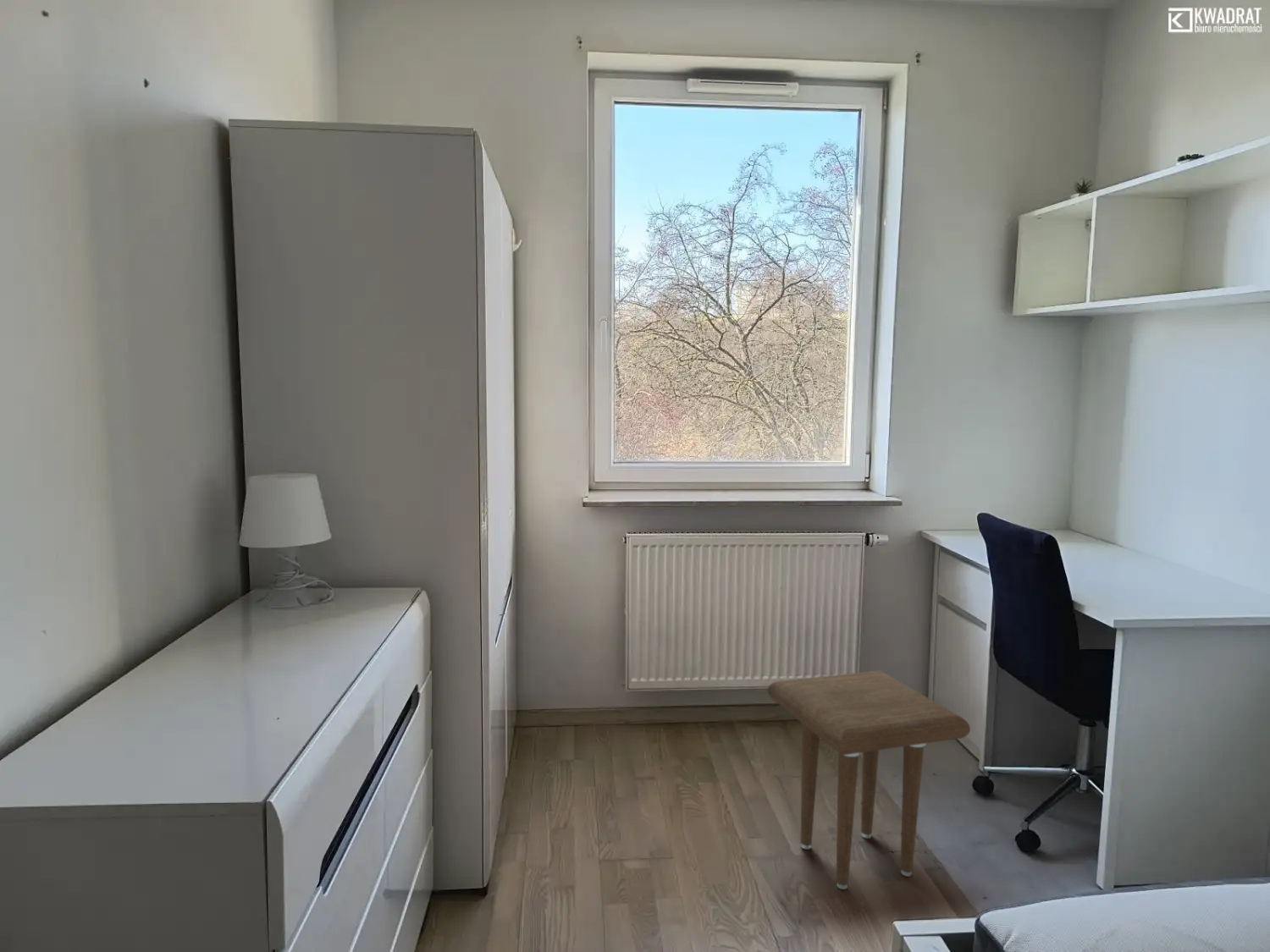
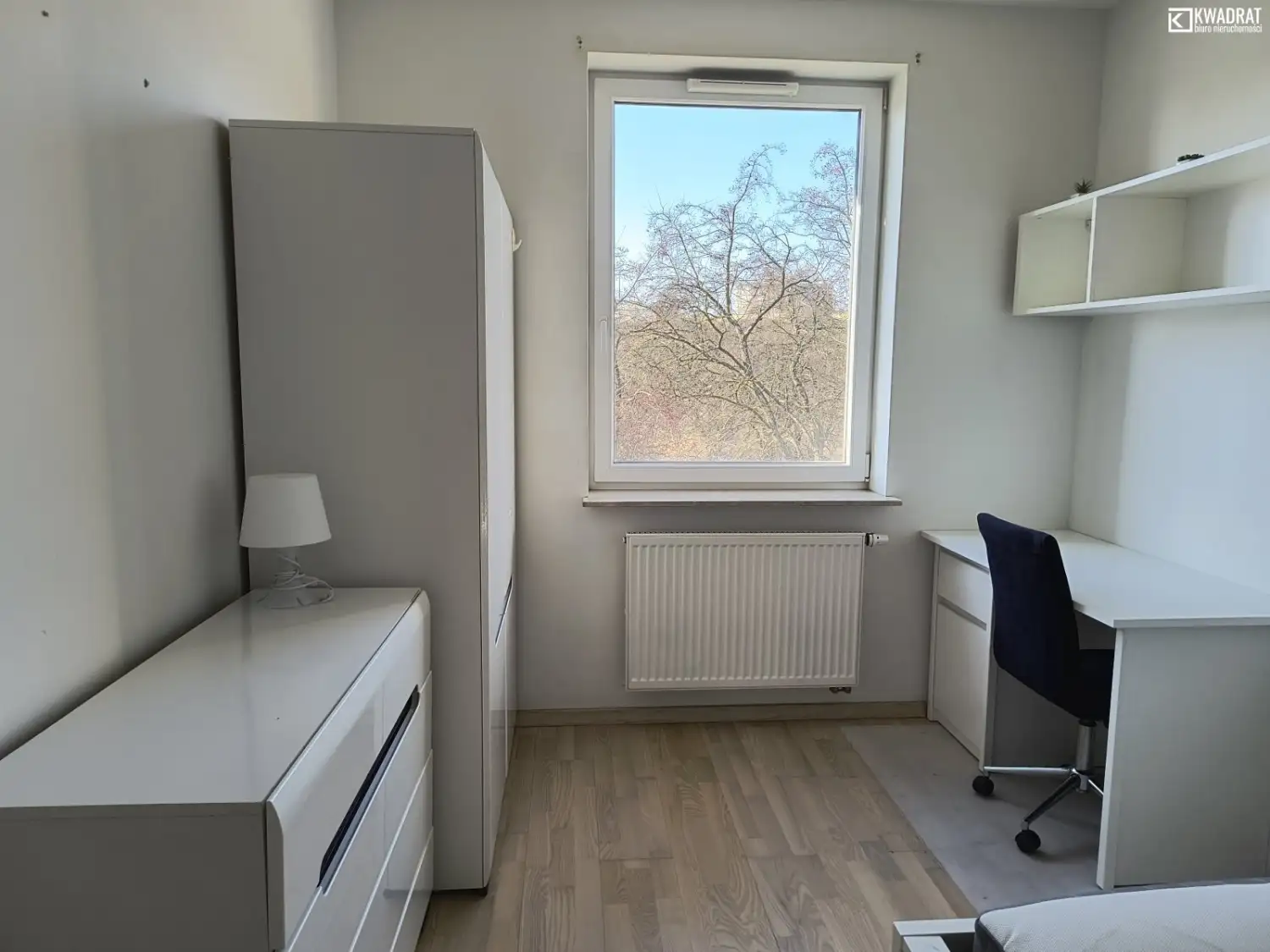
- side table (862, 779)
